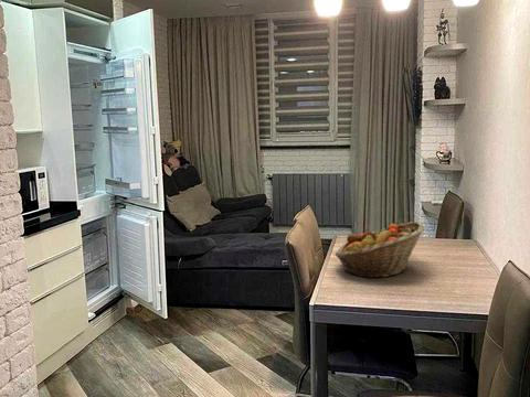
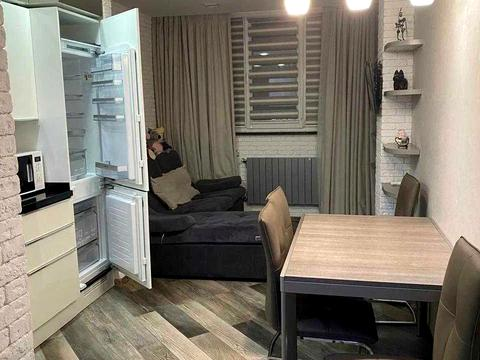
- fruit basket (379, 246)
